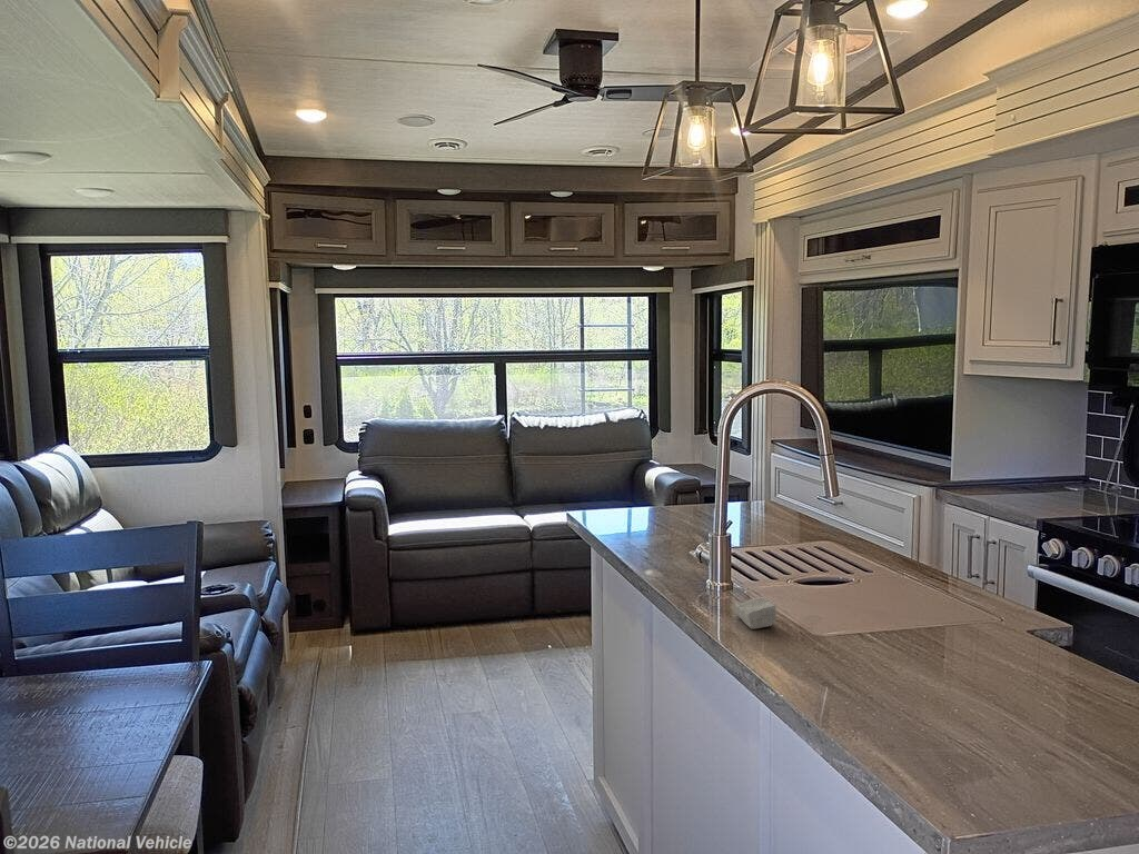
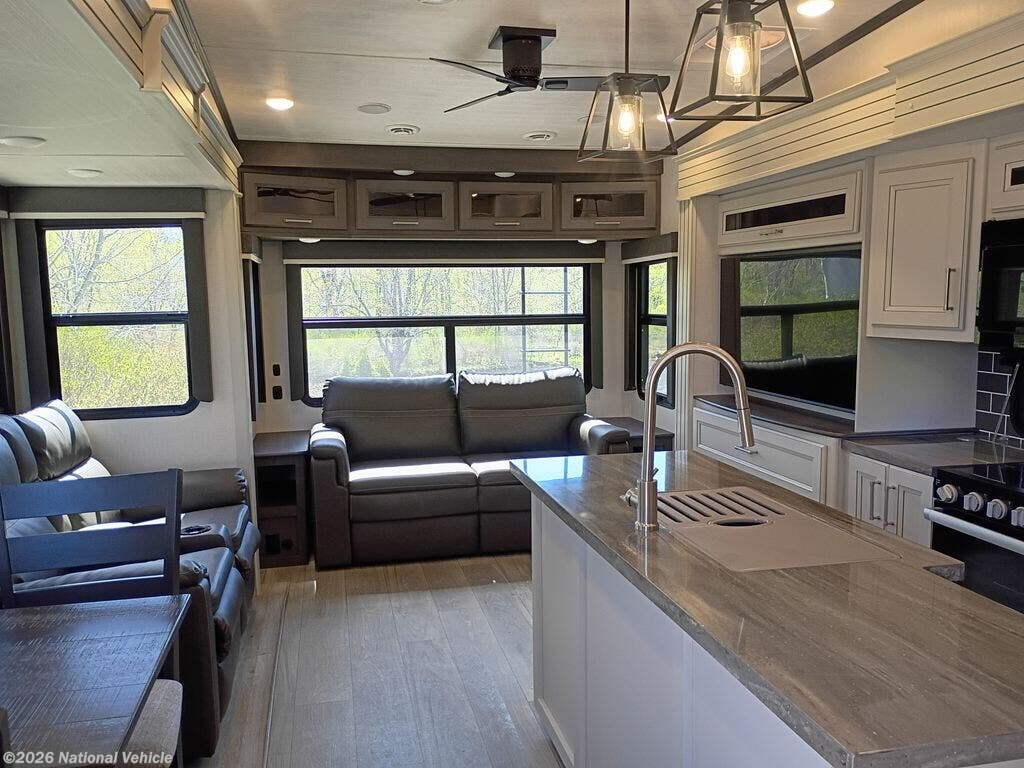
- soap bar (755, 609)
